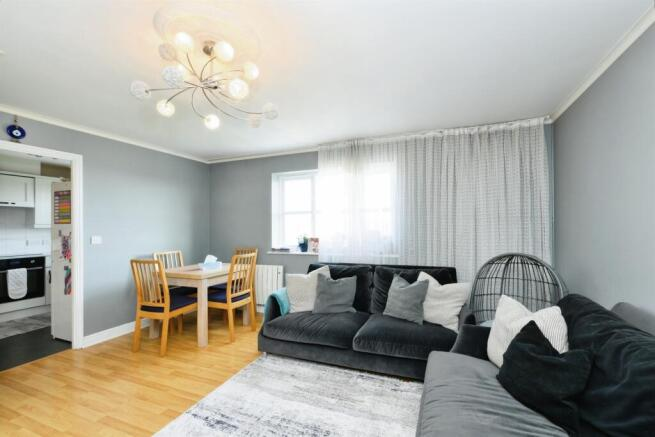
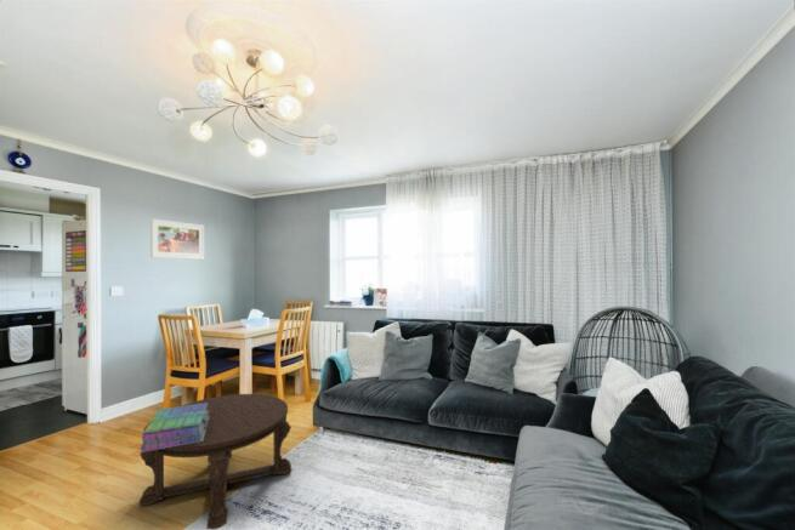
+ stack of books (177, 423)
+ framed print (178, 240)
+ coffee table (221, 450)
